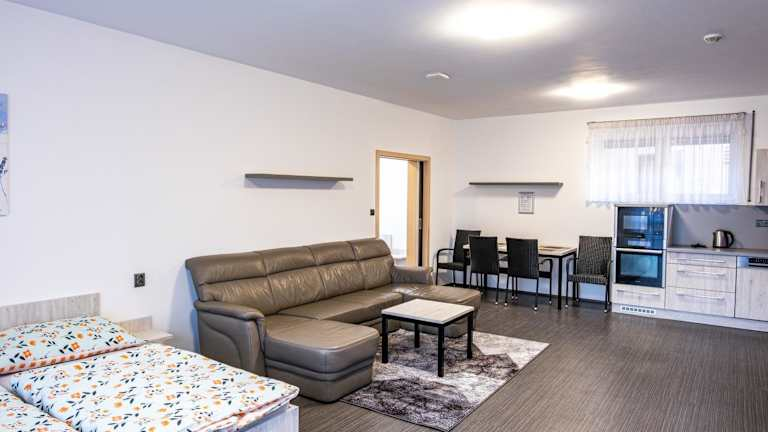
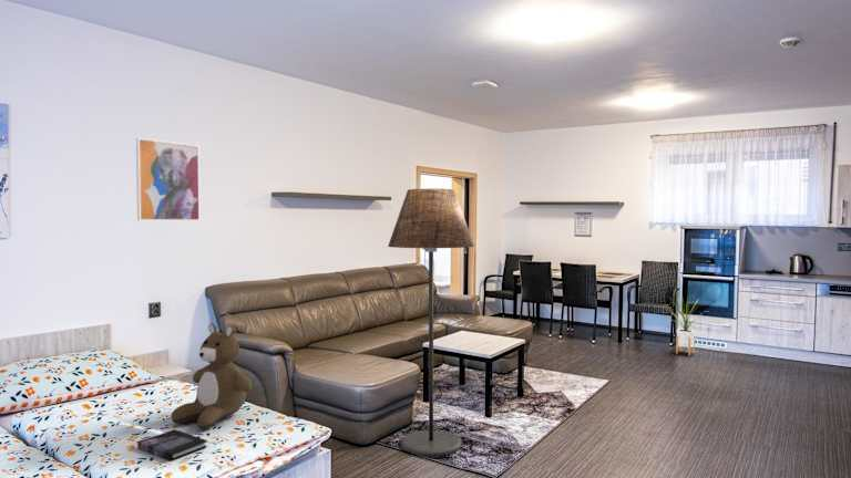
+ teddy bear (211, 373)
+ house plant (685, 323)
+ book (172, 444)
+ floor lamp (431, 318)
+ wall art (168, 181)
